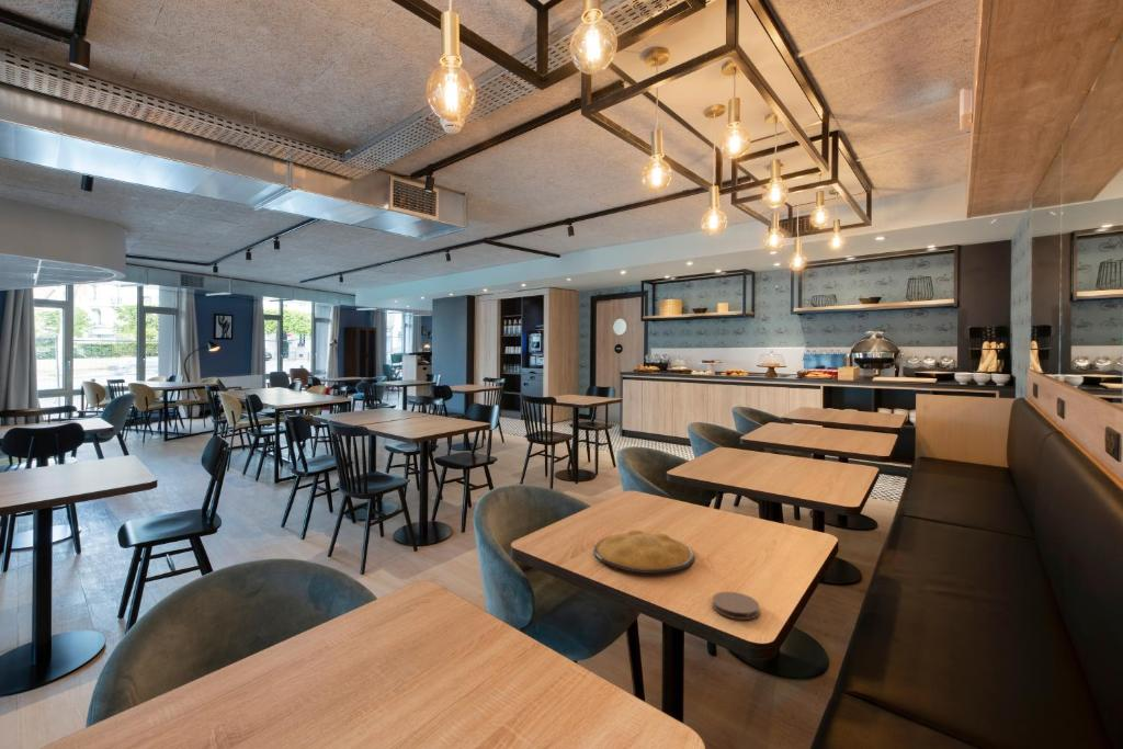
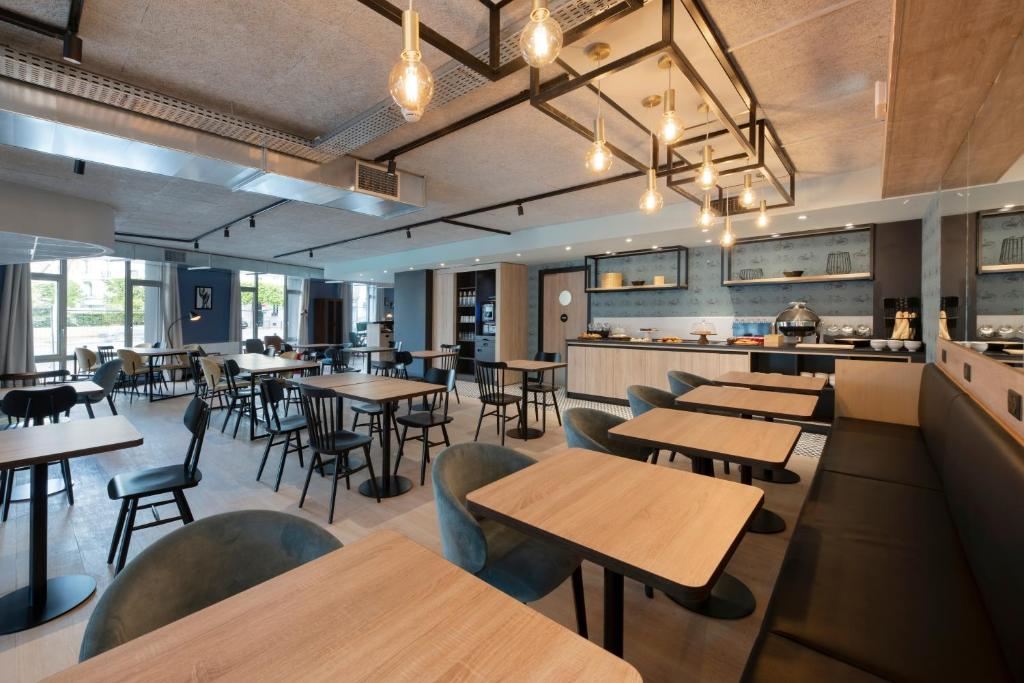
- coaster (735, 604)
- plate (643, 544)
